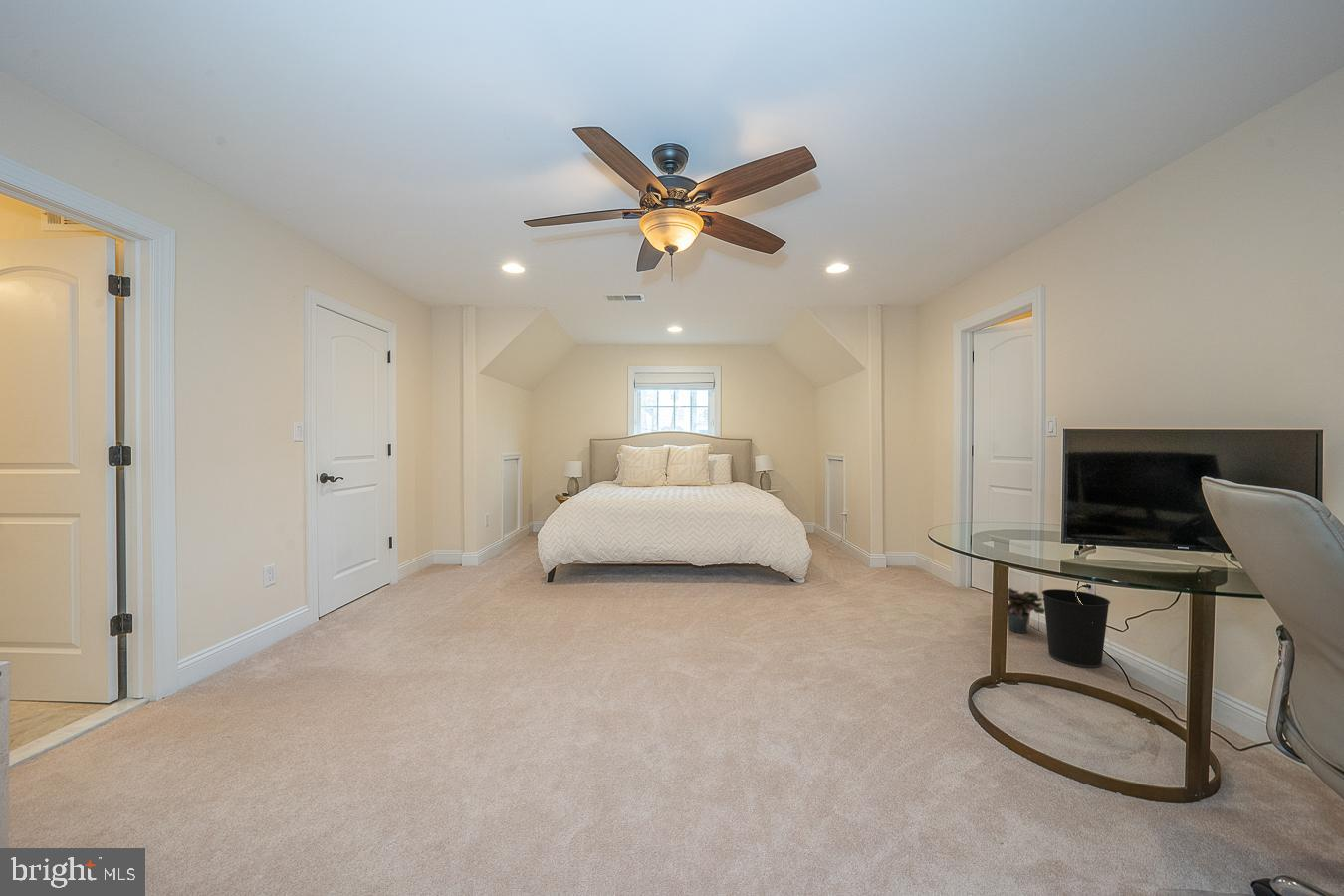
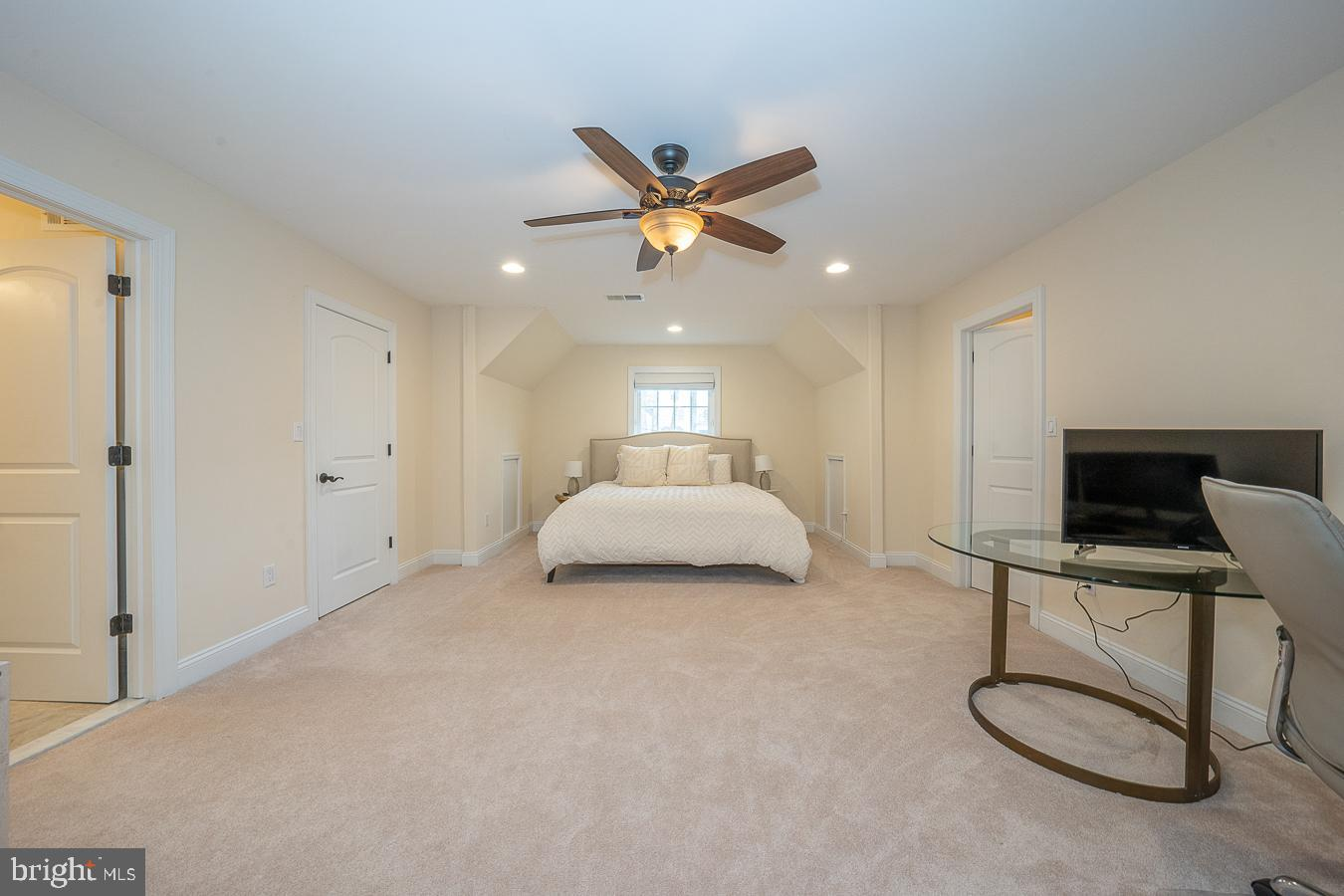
- wastebasket (1074, 627)
- potted plant (1018, 610)
